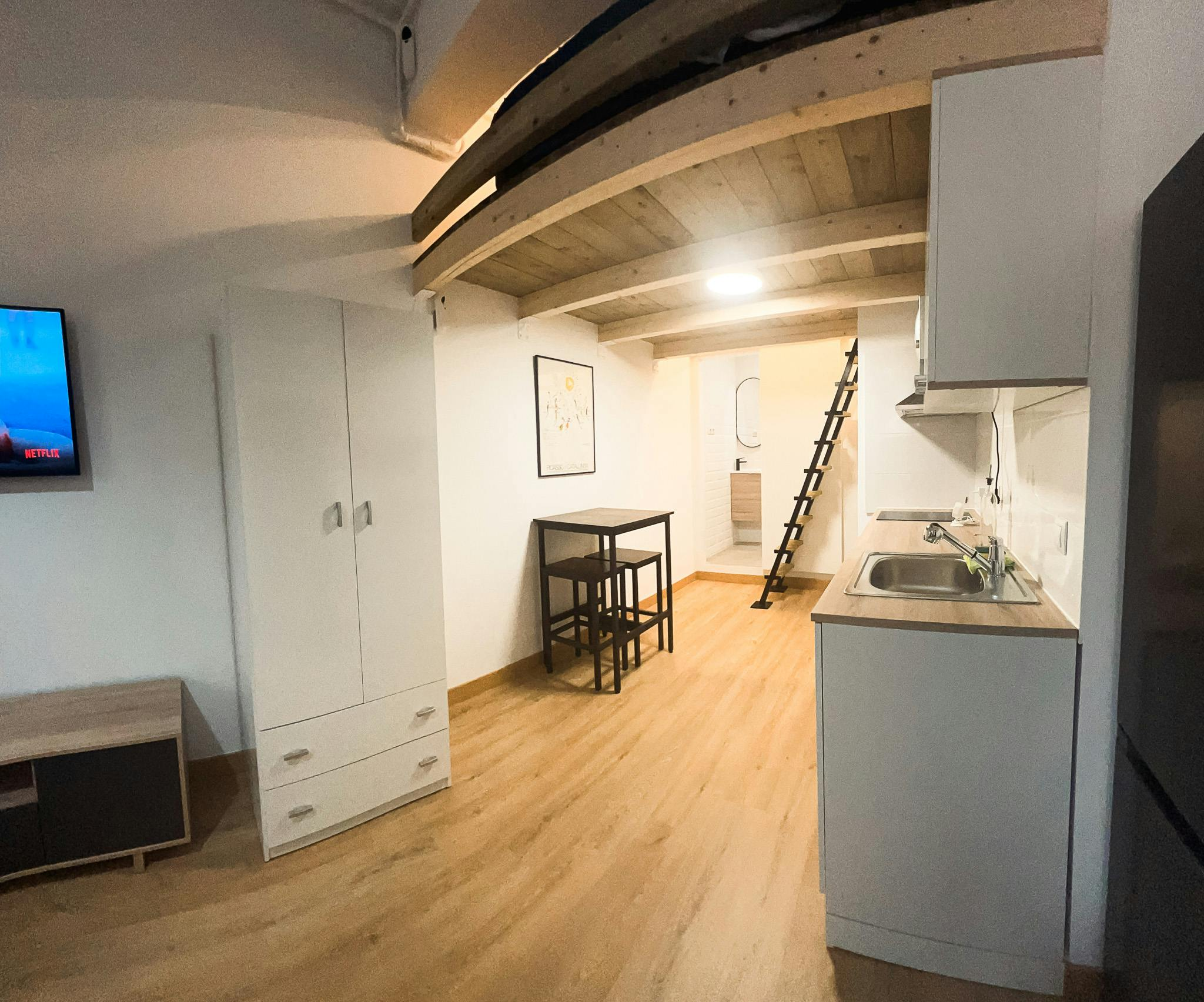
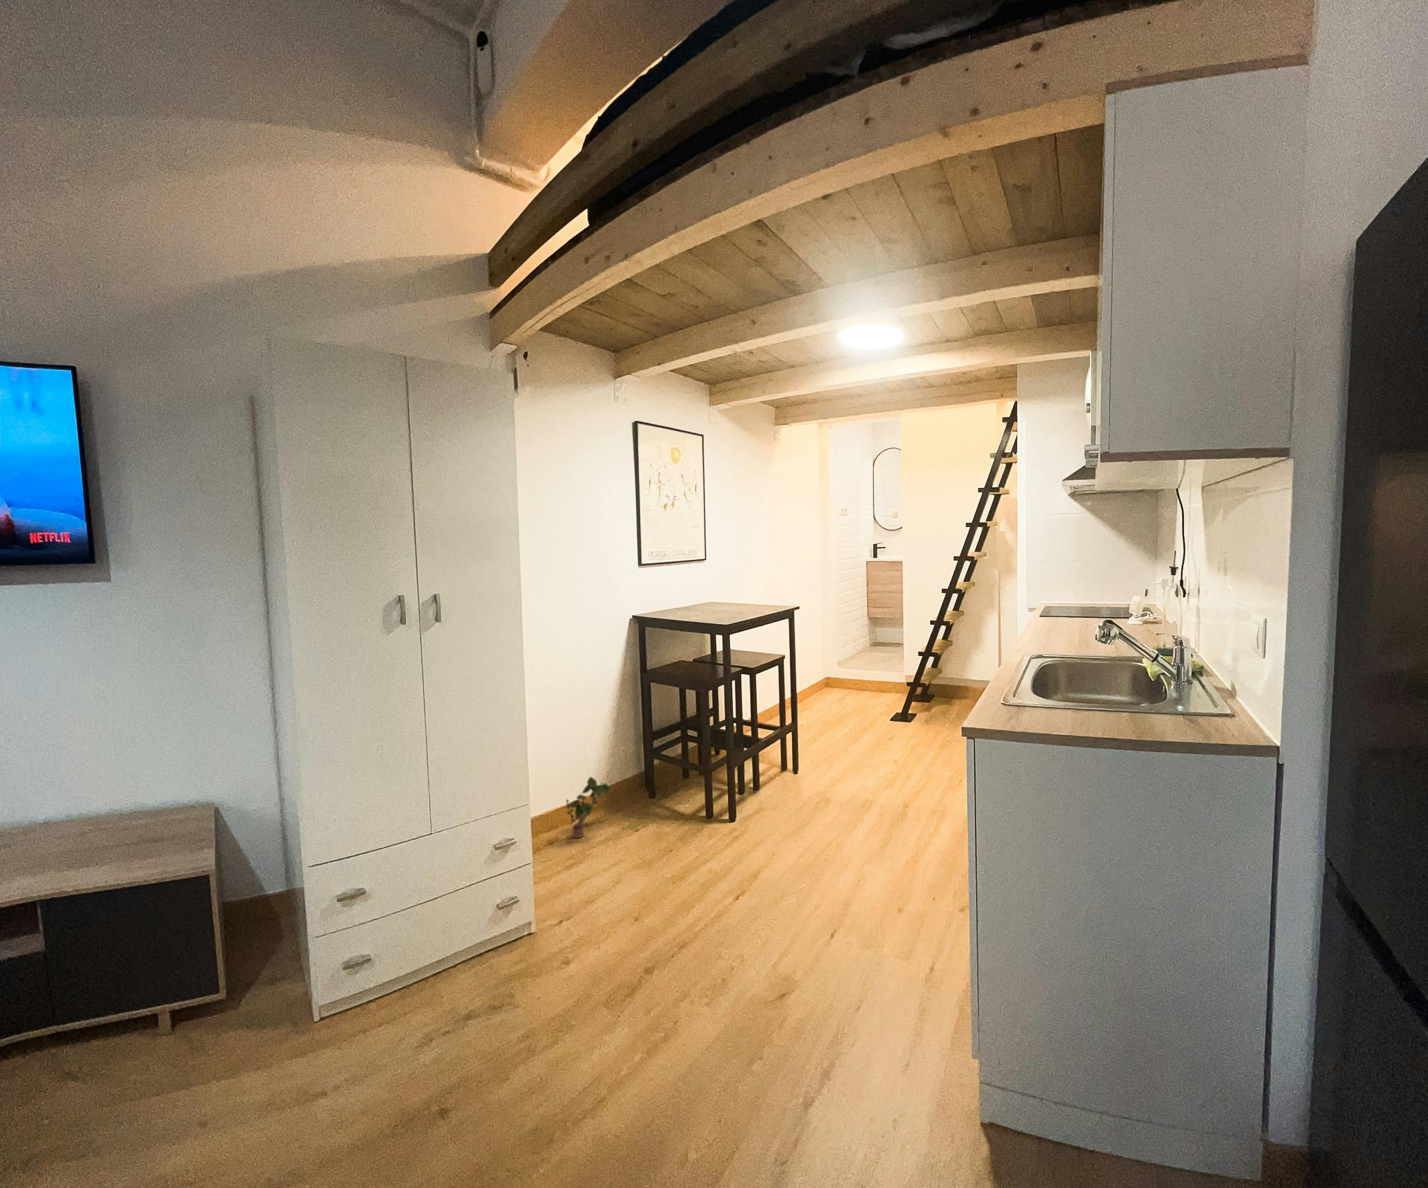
+ potted plant (592, 806)
